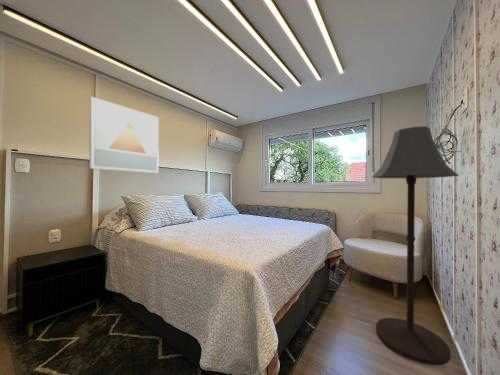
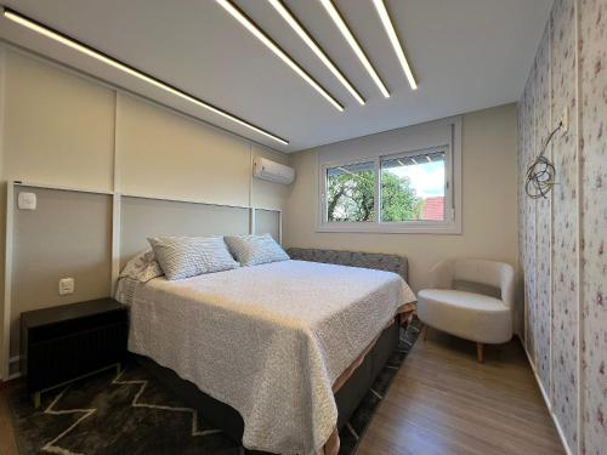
- floor lamp (410, 235)
- wall art (128, 139)
